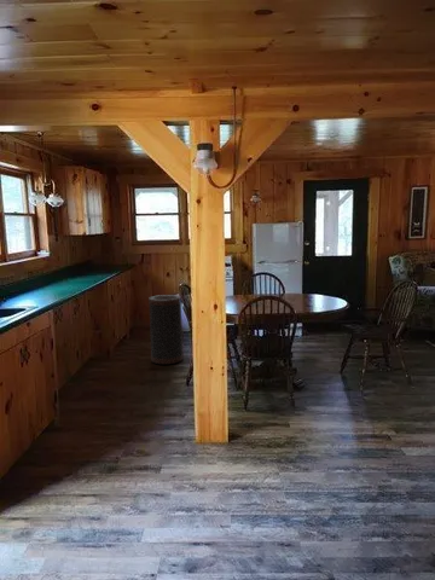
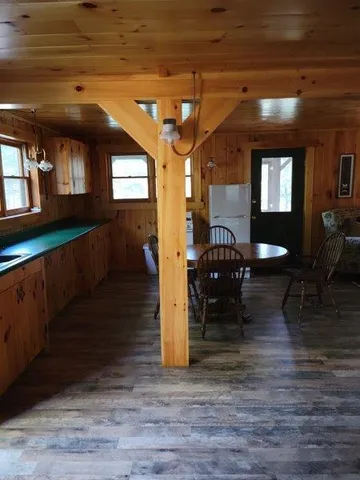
- trash can (166, 329)
